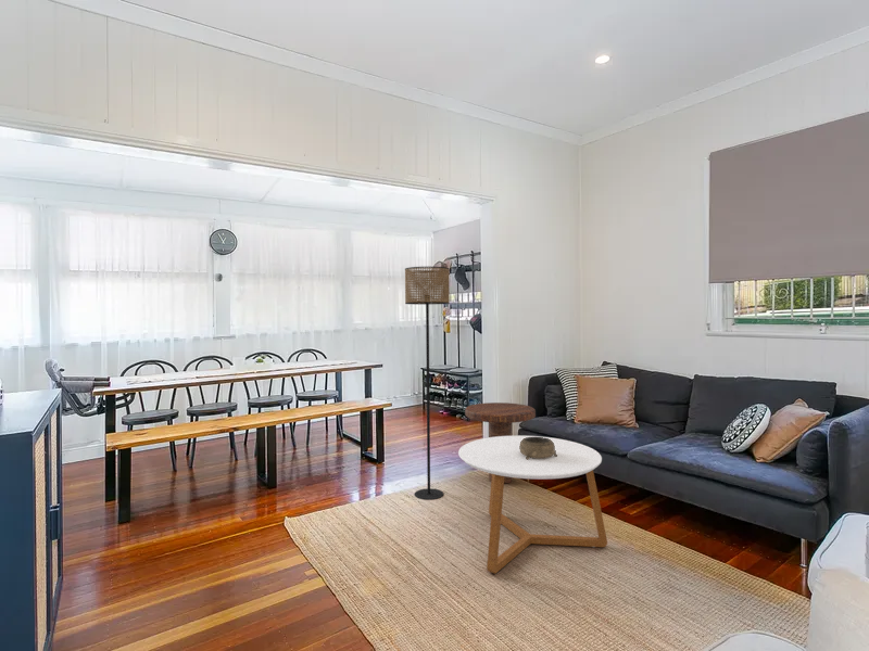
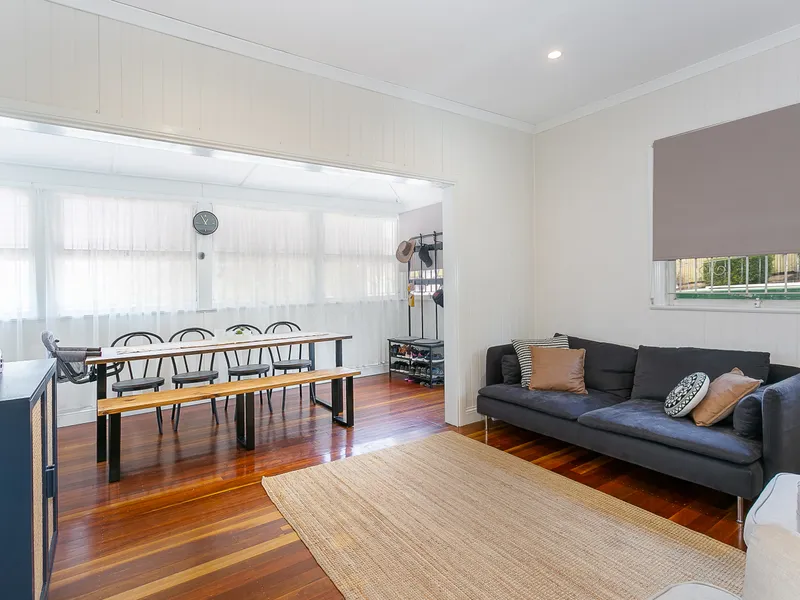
- floor lamp (428, 382)
- coffee table (537, 478)
- decorative bowl (538, 447)
- side table (500, 435)
